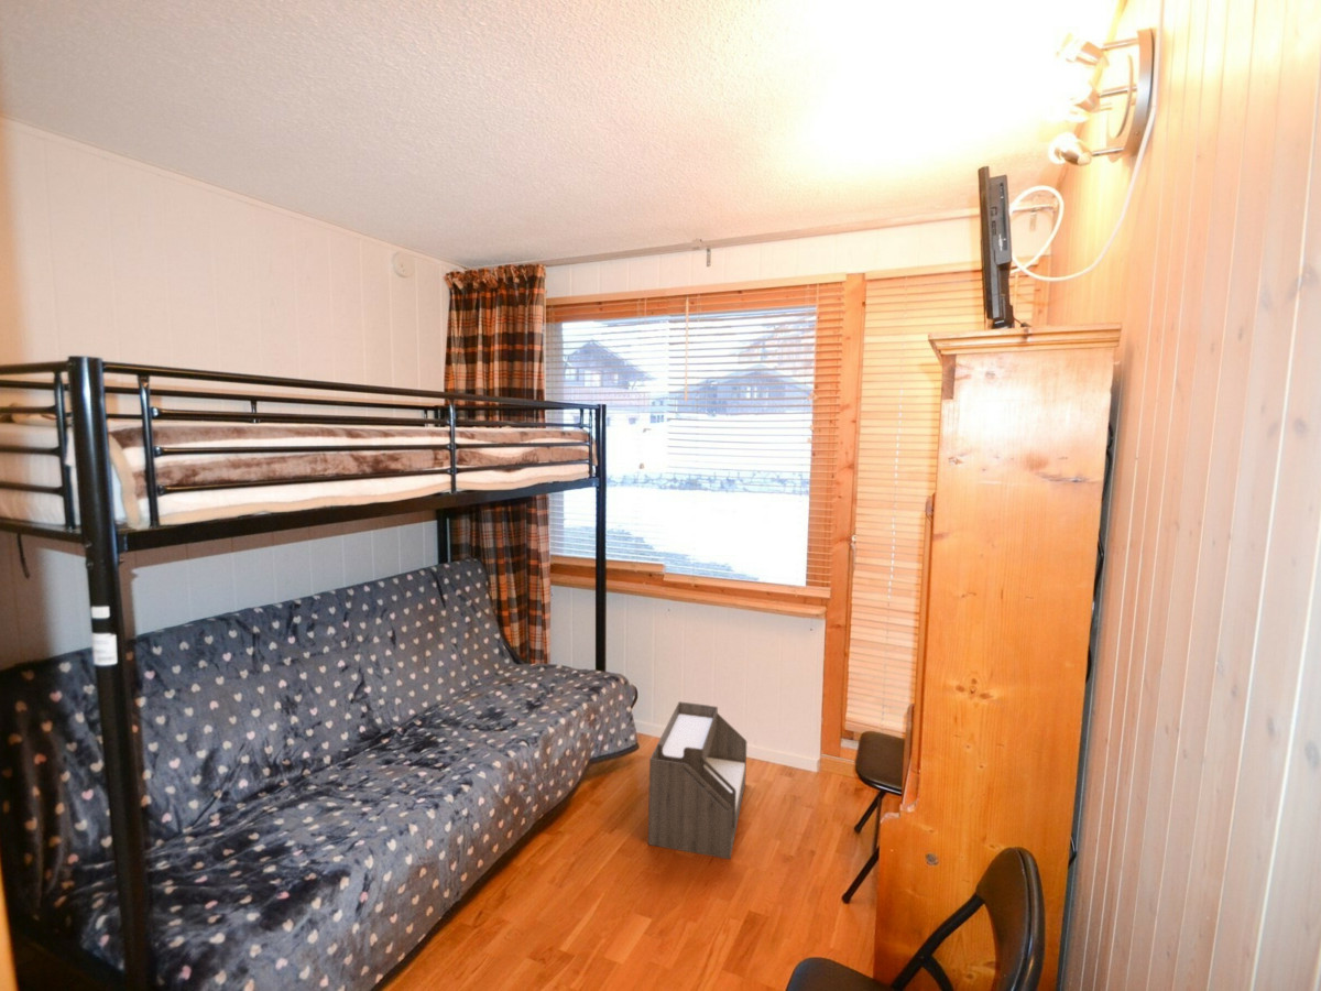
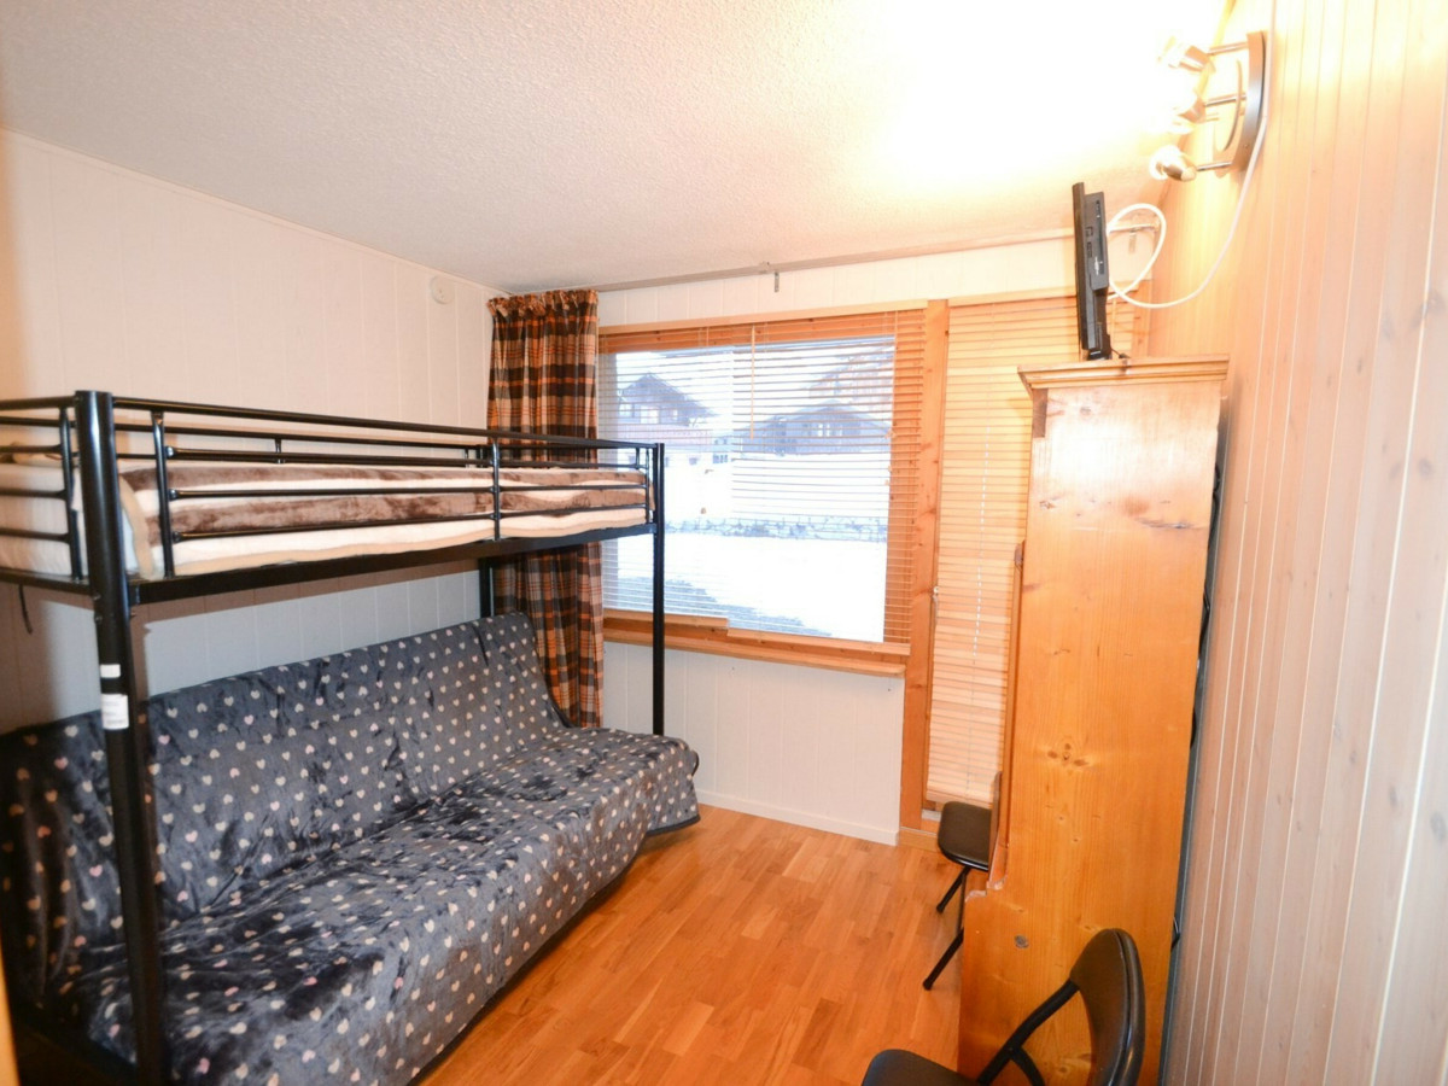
- bed (701, 772)
